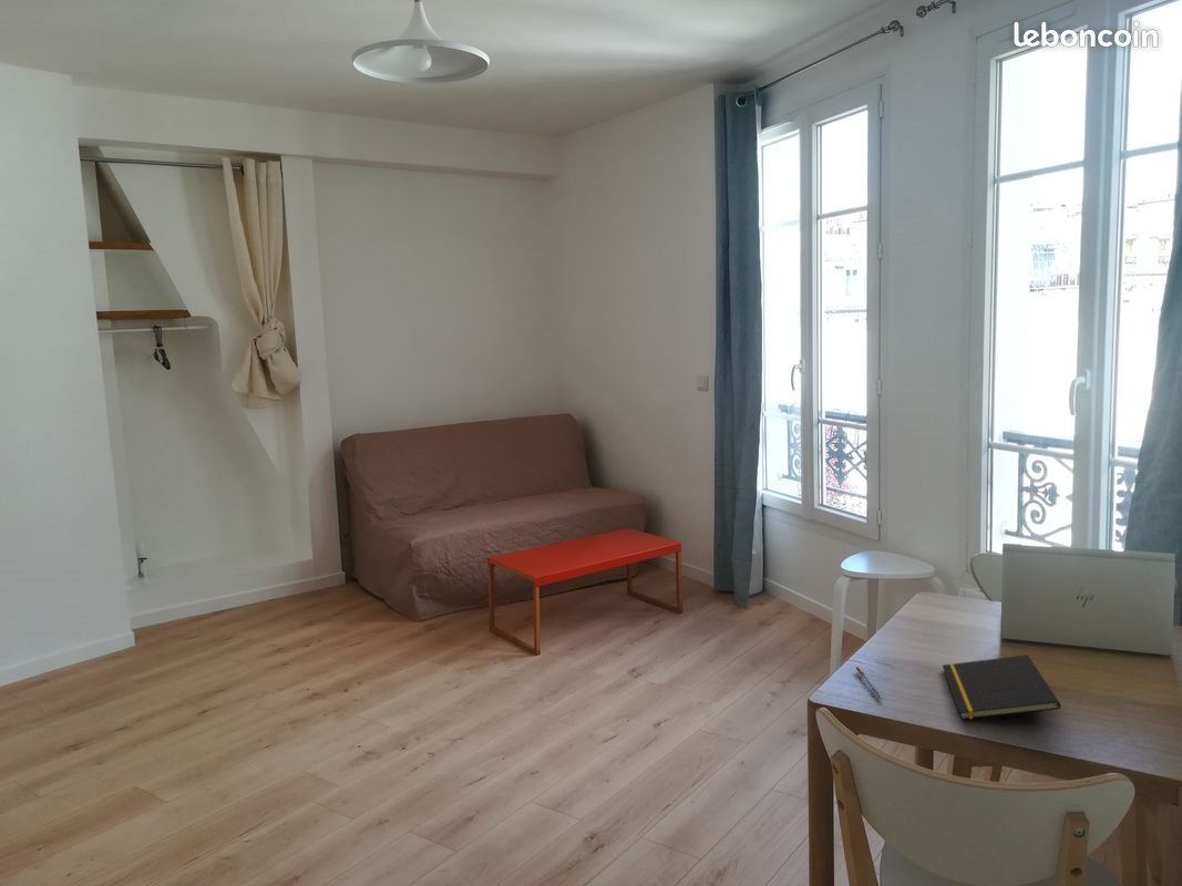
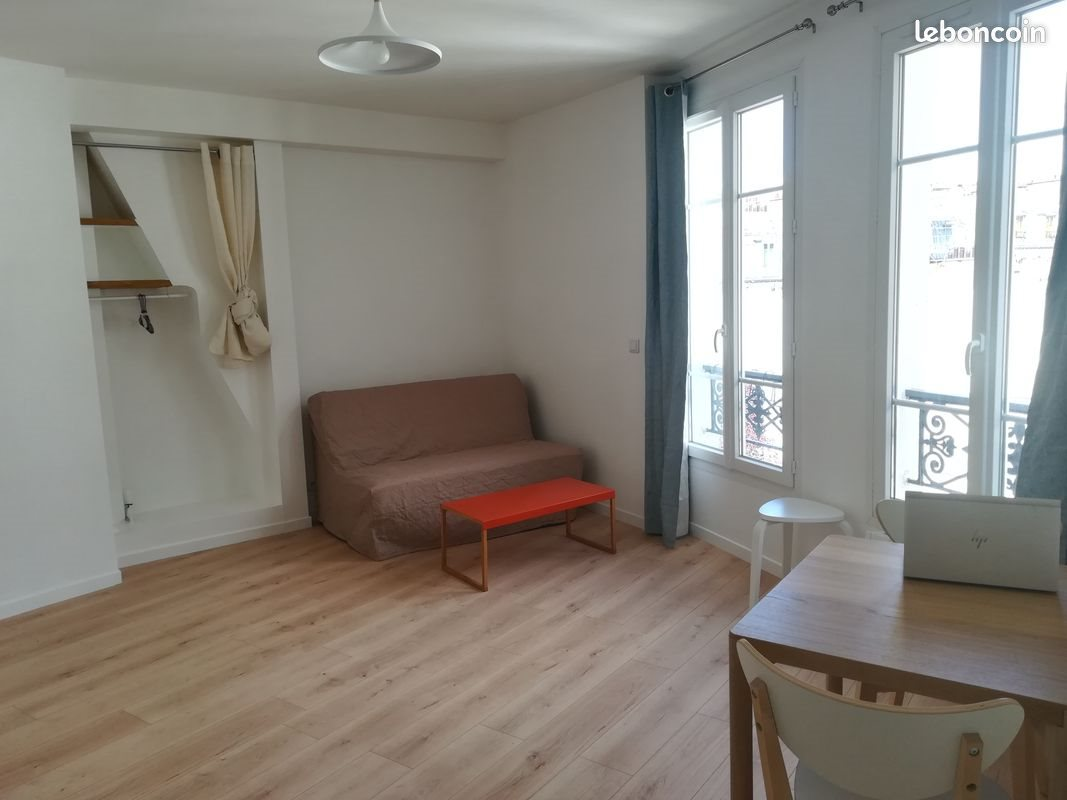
- notepad (996, 684)
- pen (868, 681)
